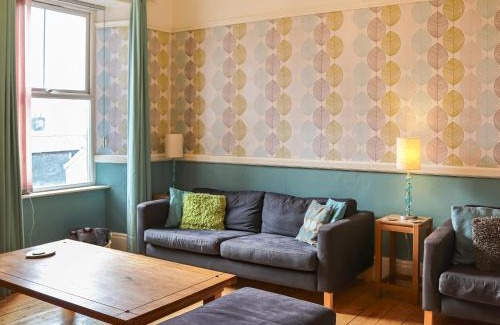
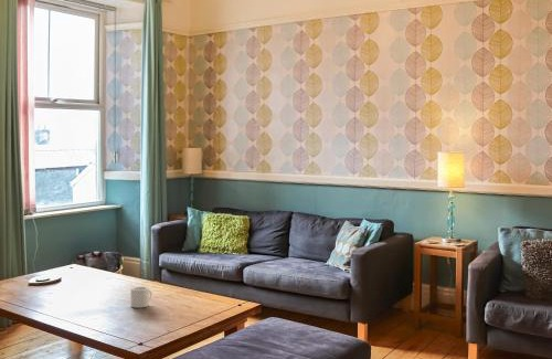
+ mug (141, 296)
